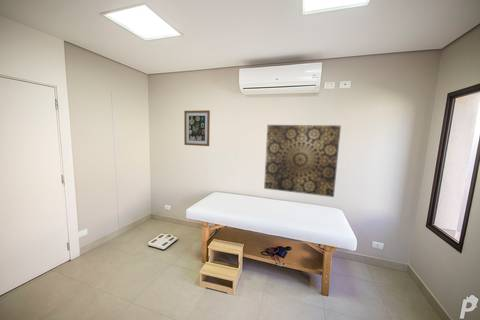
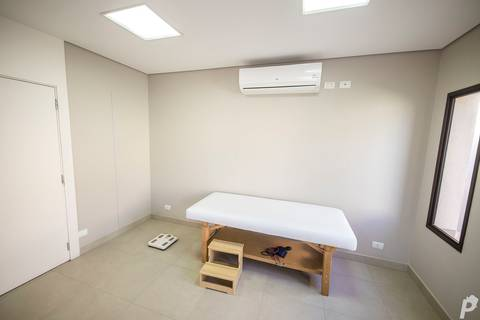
- wall art (196, 128)
- wall art (299, 159)
